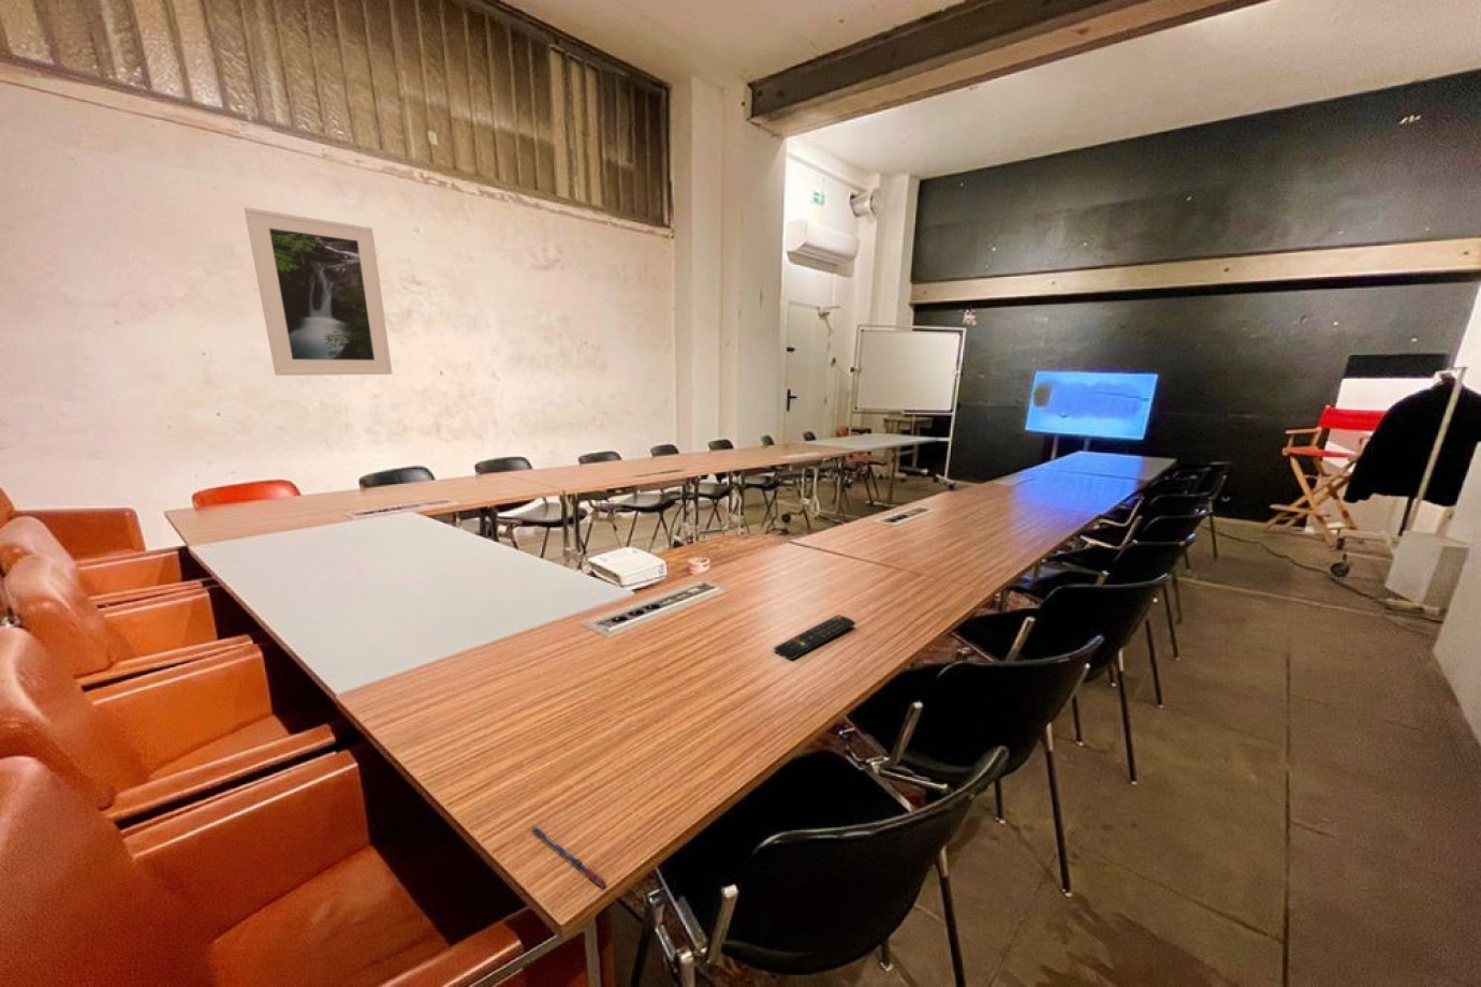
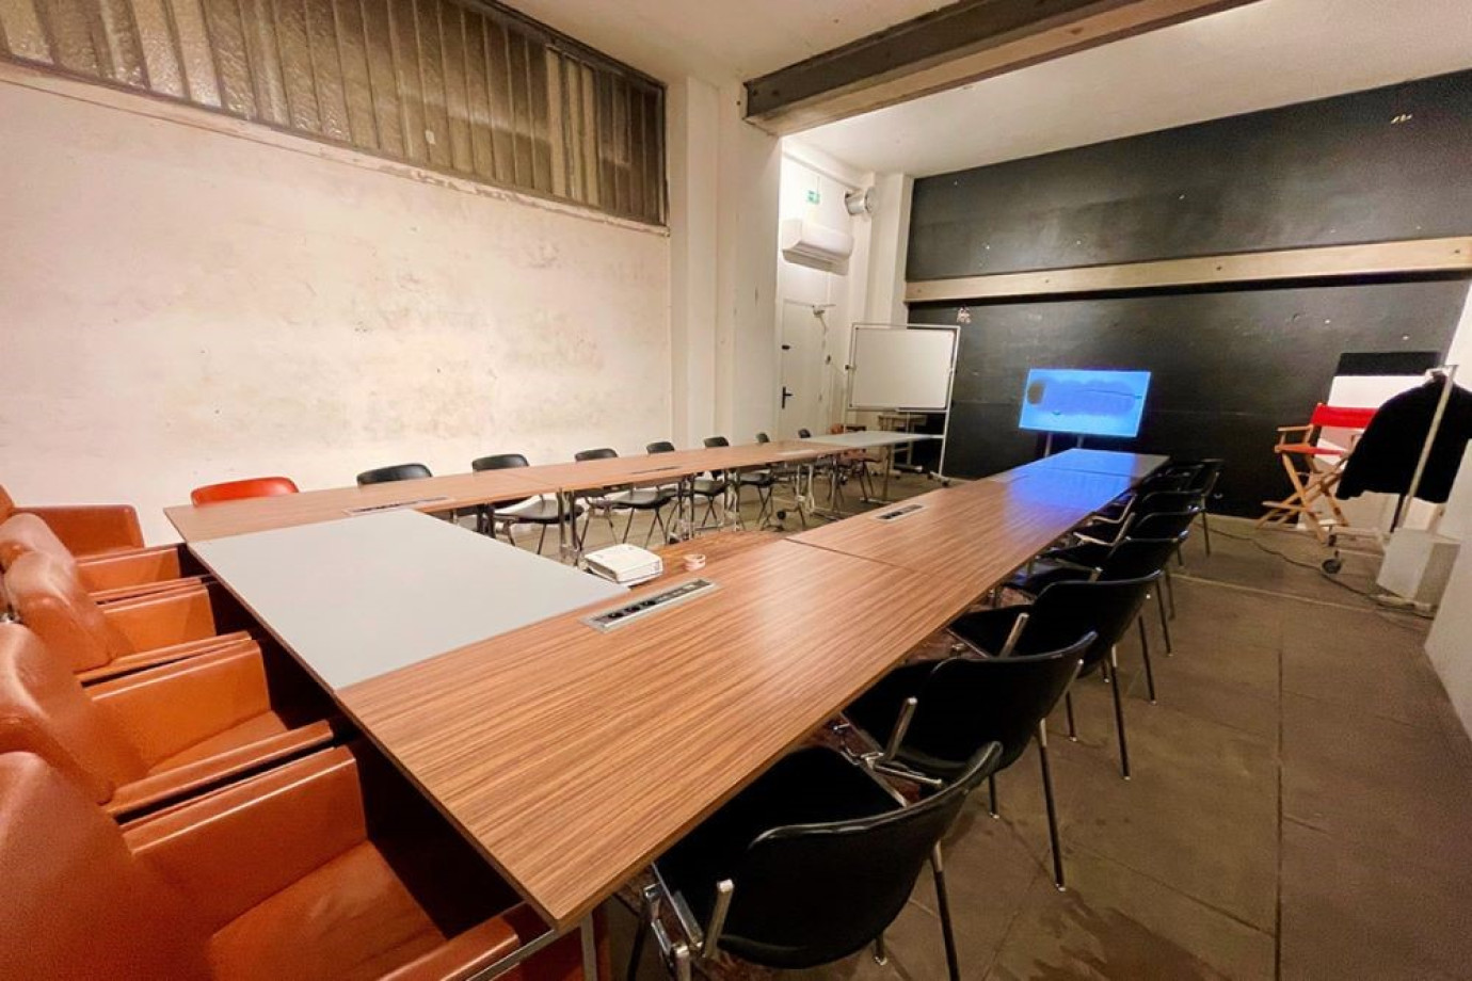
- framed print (325, 299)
- pen (566, 853)
- remote control (817, 637)
